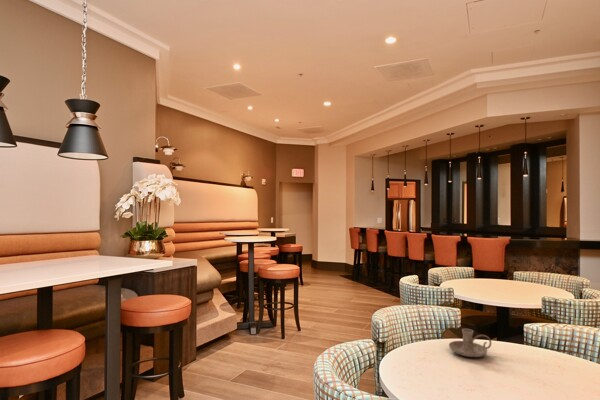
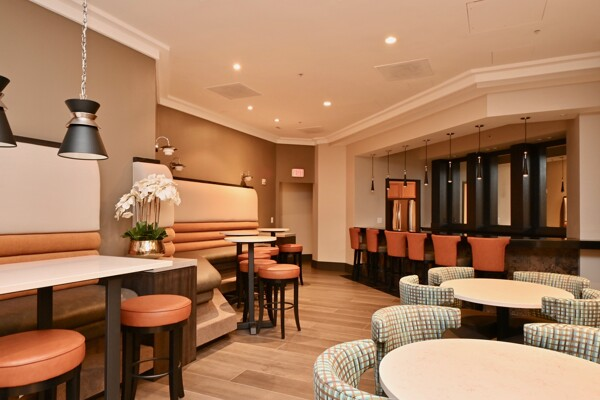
- candle holder (471, 341)
